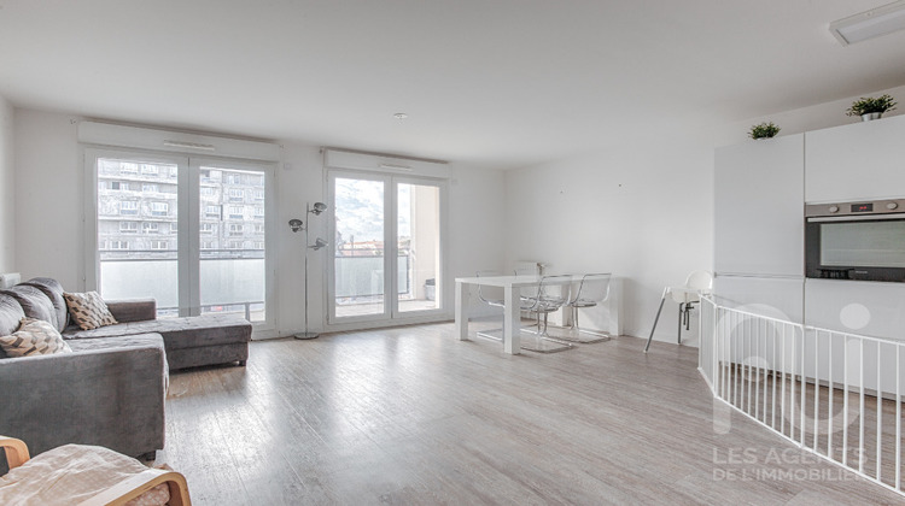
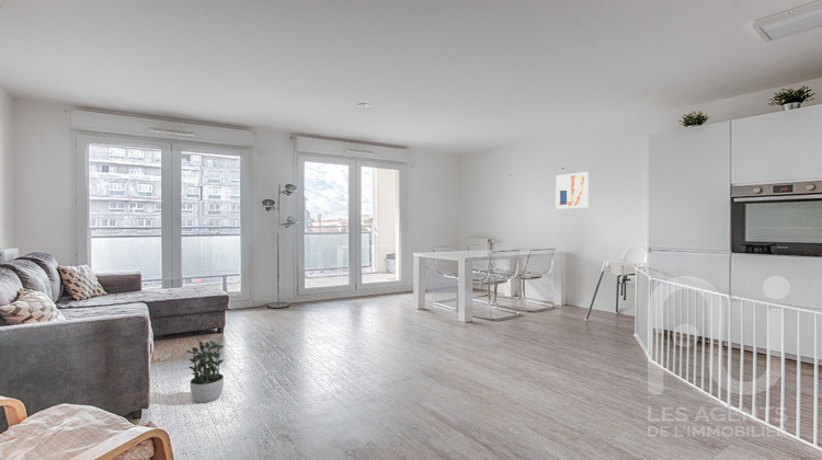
+ potted plant (205, 369)
+ wall art (571, 191)
